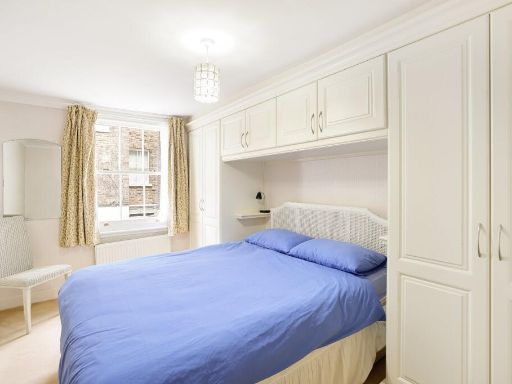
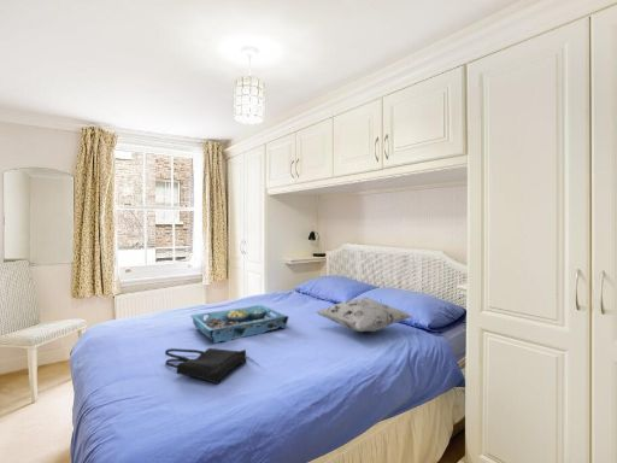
+ serving tray (239, 321)
+ decorative pillow (363, 313)
+ tote bag (199, 361)
